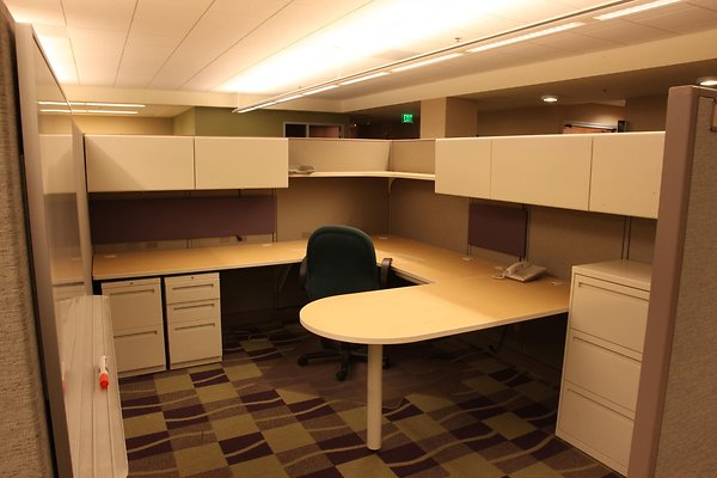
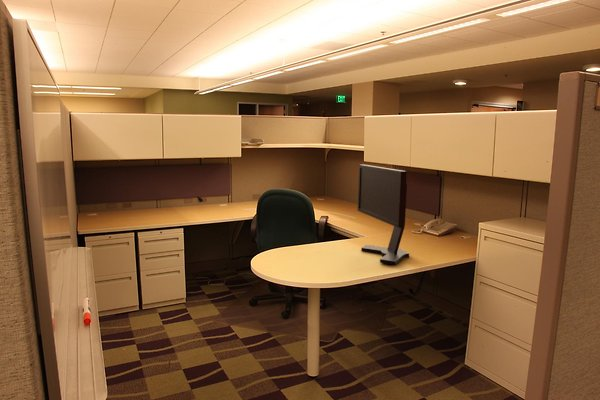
+ monitor (389, 212)
